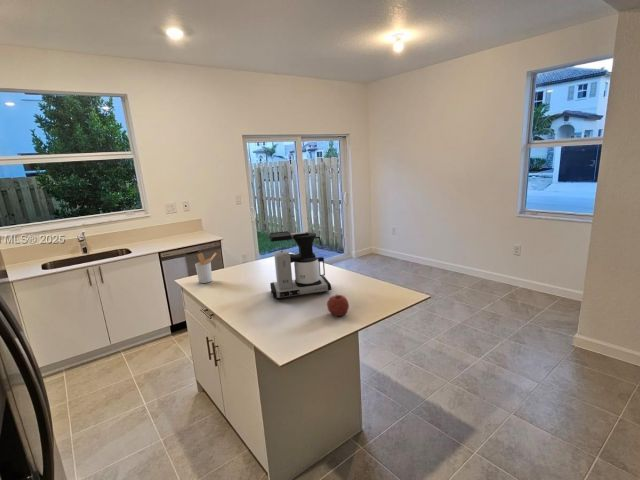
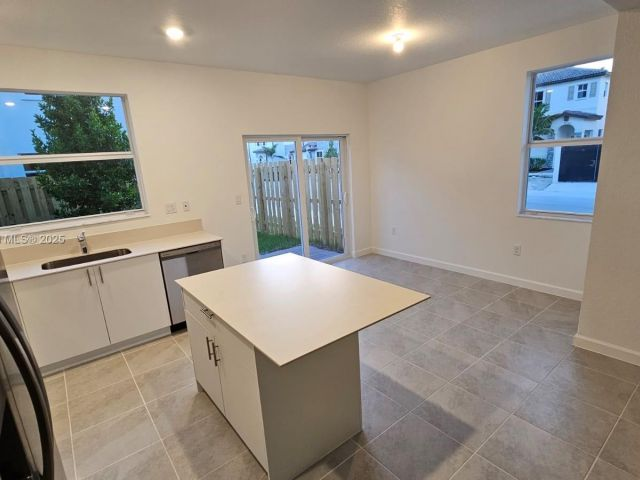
- fruit (337, 303)
- utensil holder (207, 267)
- coffee maker (298, 262)
